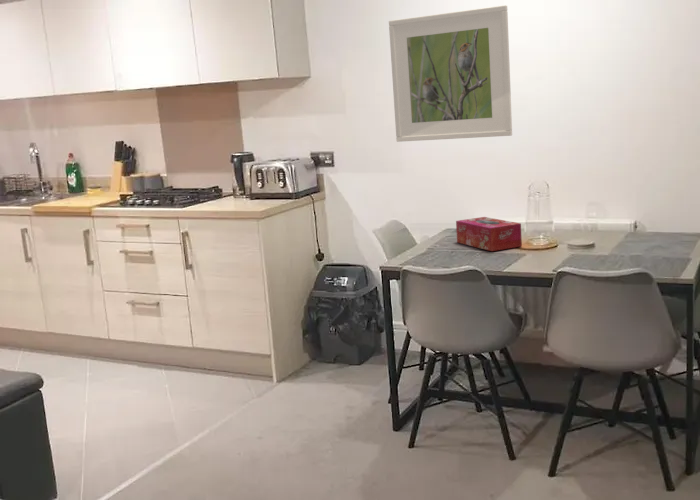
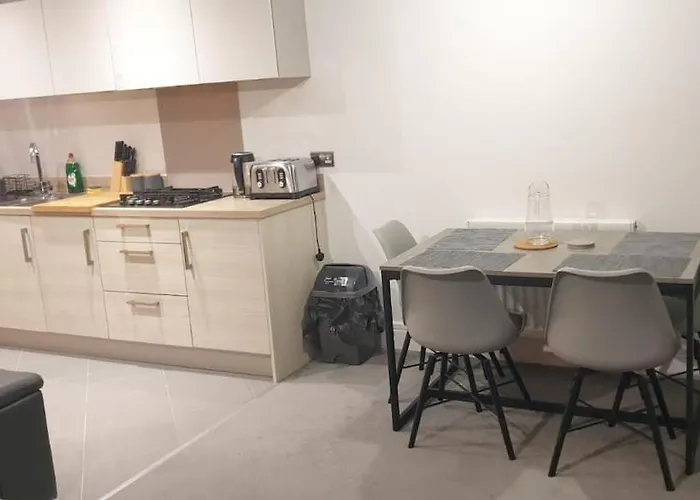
- tissue box (487, 233)
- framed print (449, 76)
